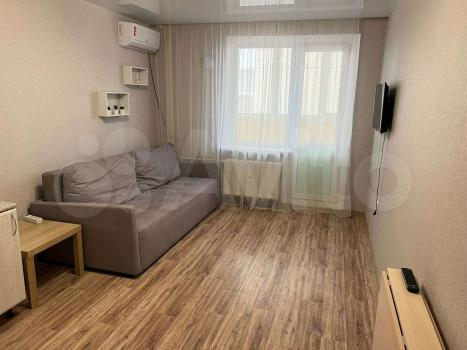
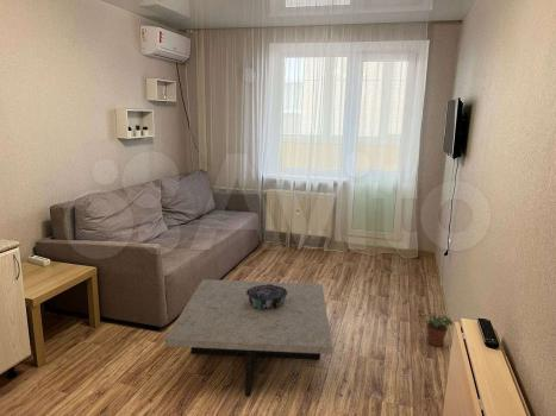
+ coffee table (255, 332)
+ potted plant (436, 329)
+ decorative bowl (265, 297)
